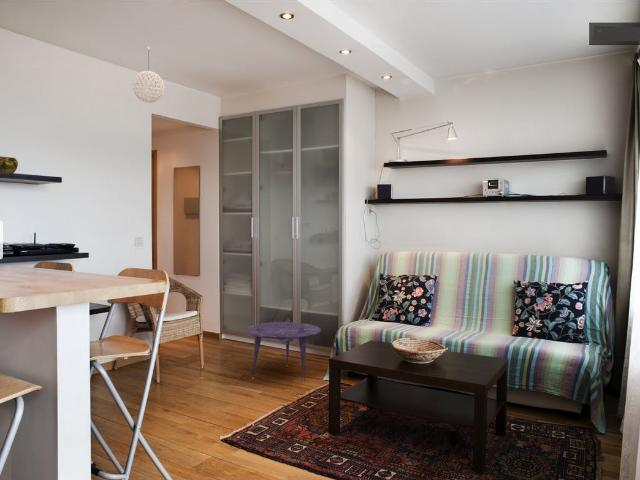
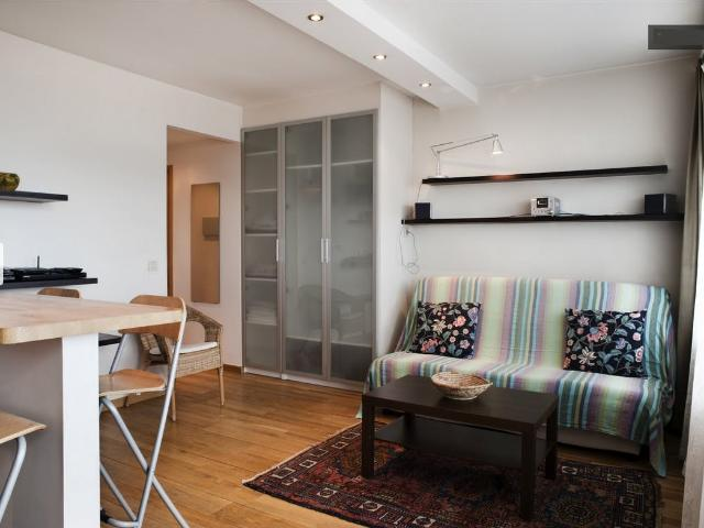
- pendant light (148, 74)
- side table (286, 347)
